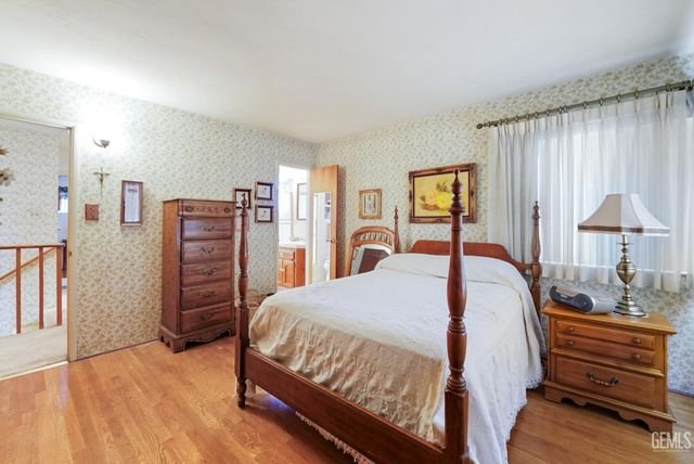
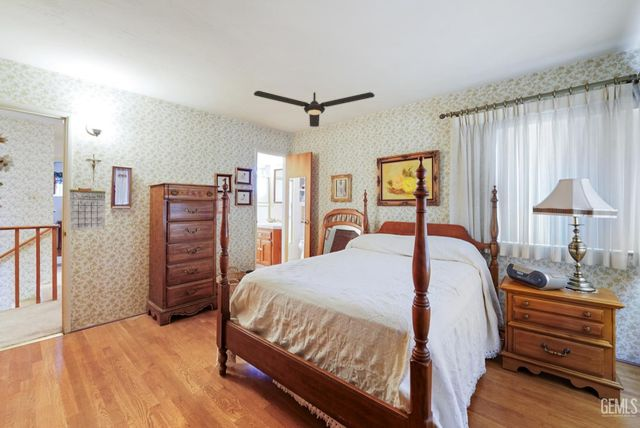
+ ceiling fan (314, 108)
+ calendar (88, 205)
